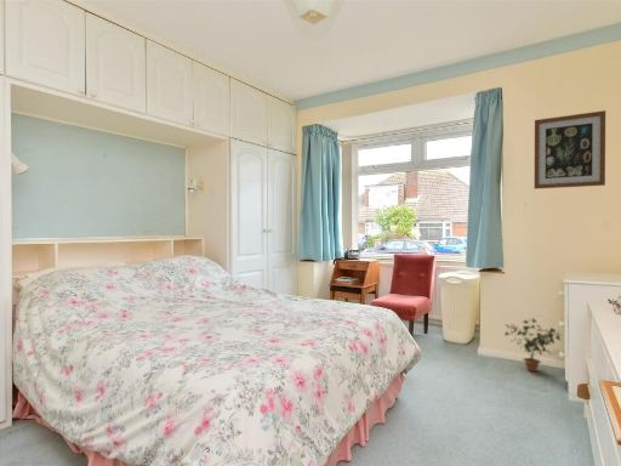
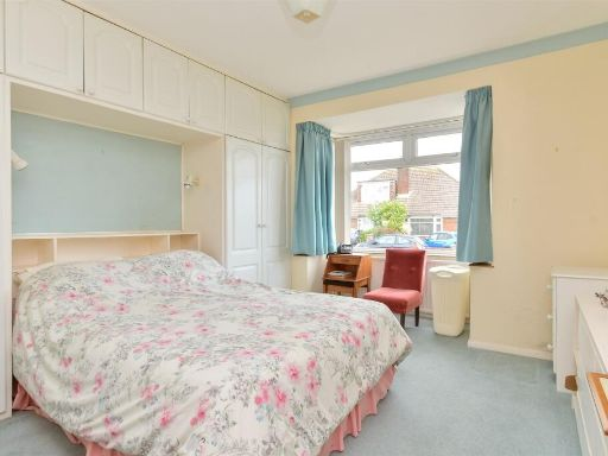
- potted plant (531, 345)
- wall art (568, 150)
